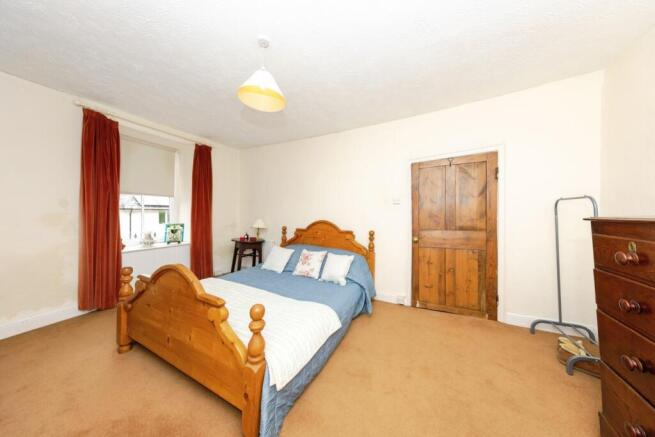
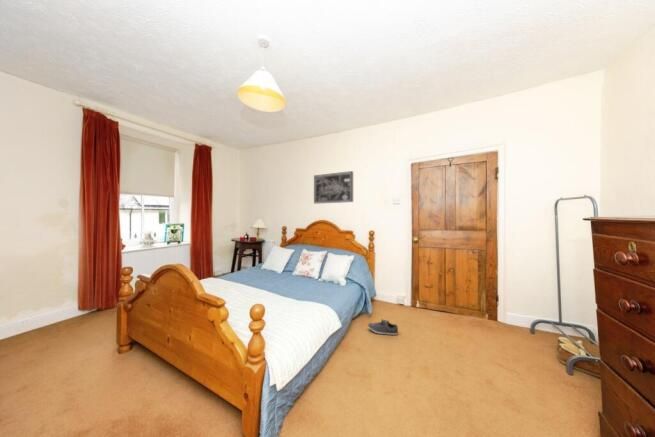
+ wall art (332, 188)
+ shoe (382, 326)
